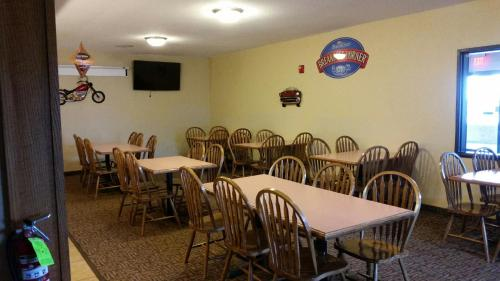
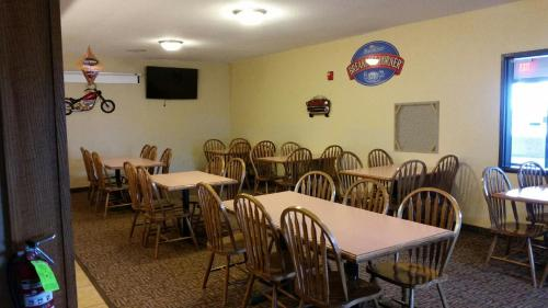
+ wall art (415, 127)
